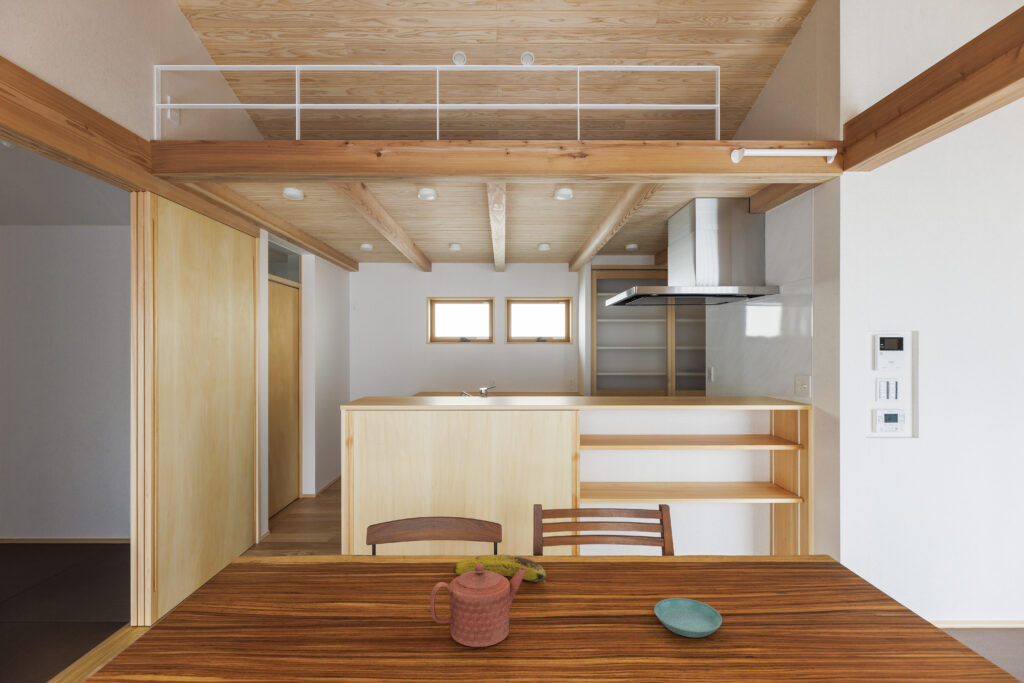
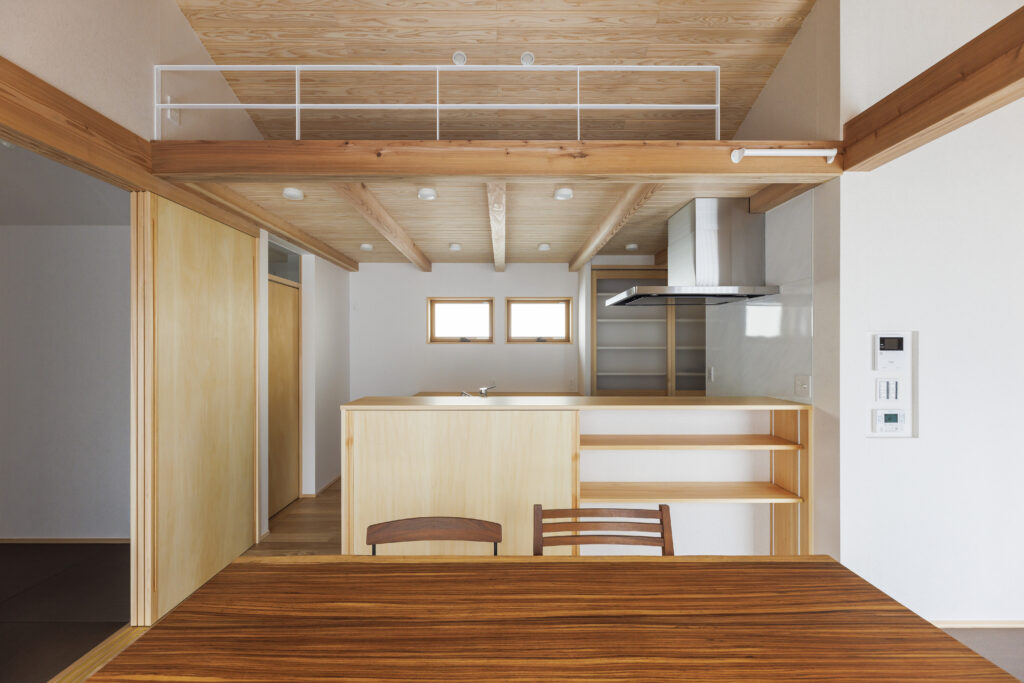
- teapot (480, 597)
- fruit (499, 572)
- saucer (687, 619)
